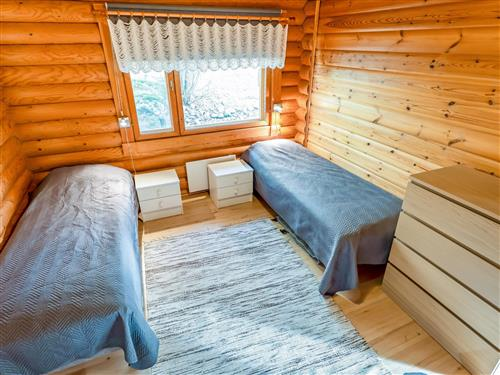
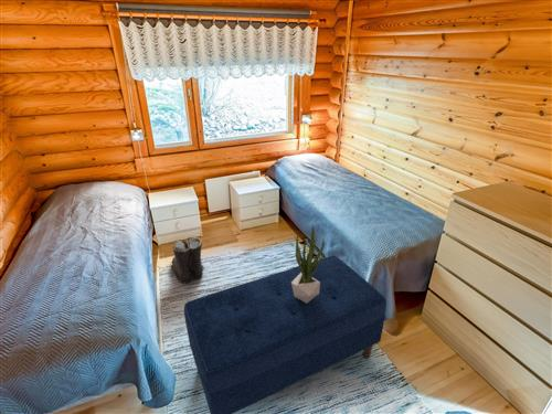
+ boots (187, 254)
+ potted plant (307, 265)
+ bench (285, 332)
